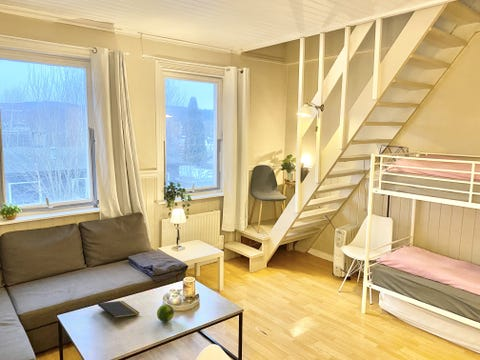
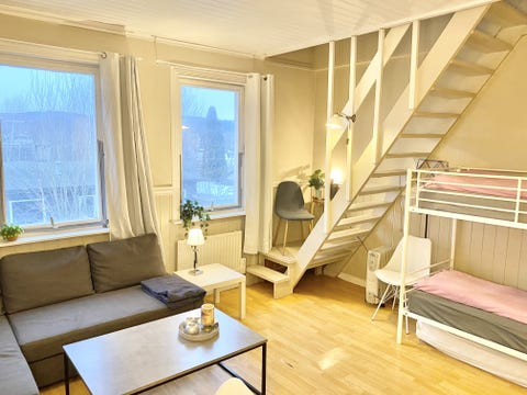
- fruit (165, 313)
- notepad (118, 308)
